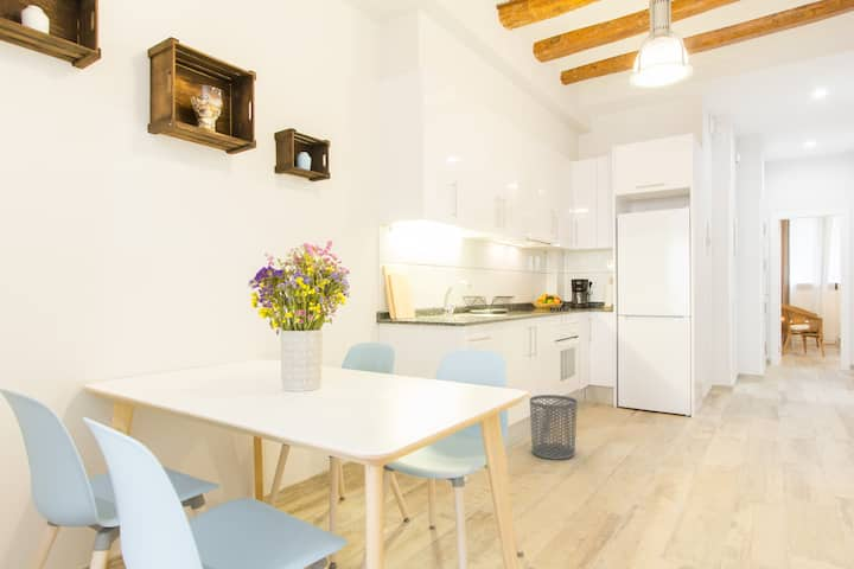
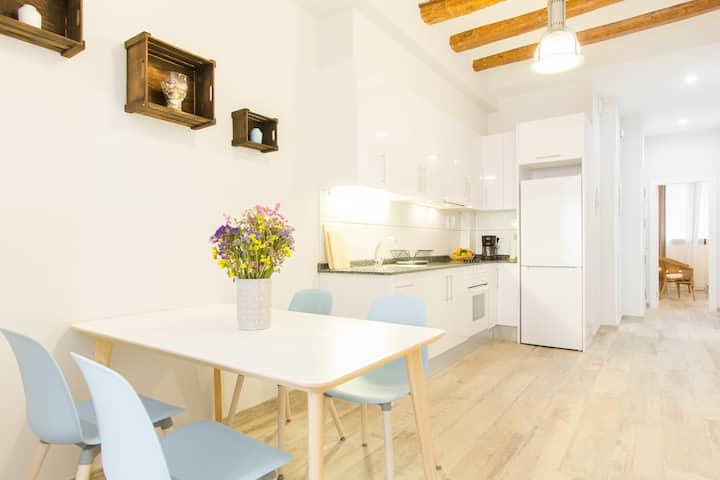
- waste bin (553, 427)
